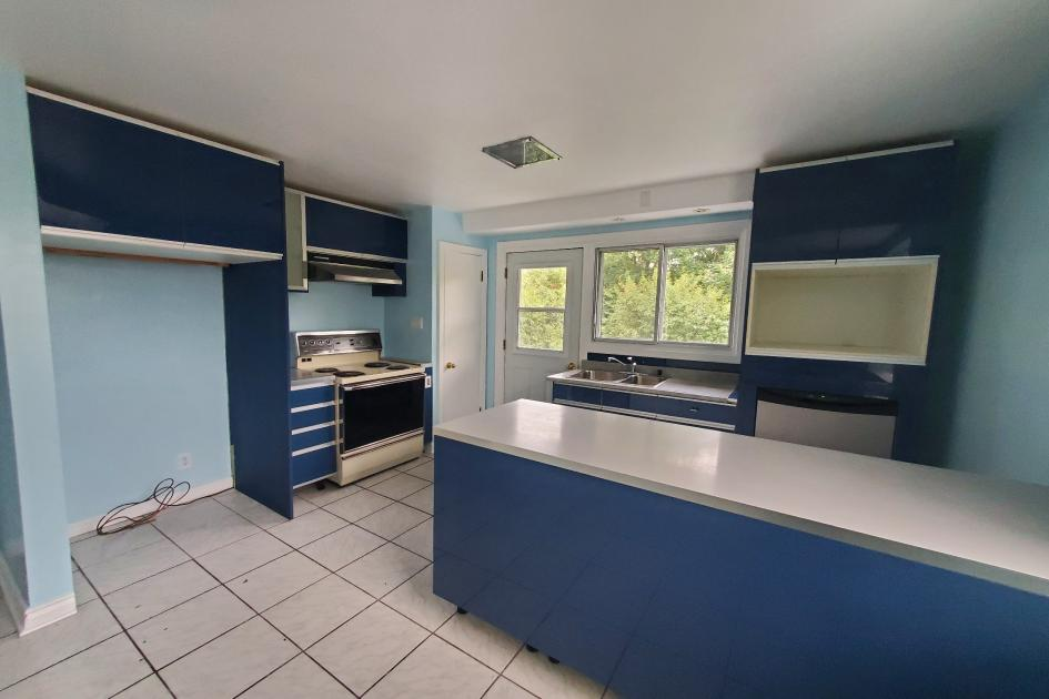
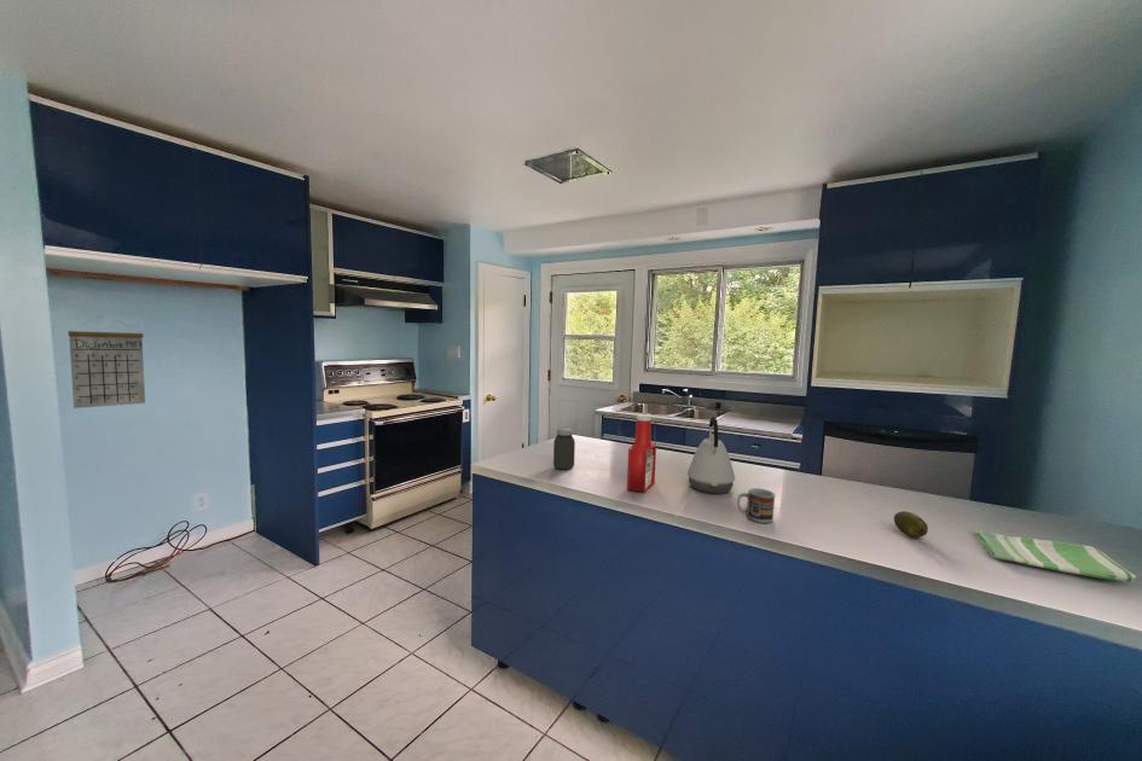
+ jar (563, 448)
+ dish towel (1047, 552)
+ soap bottle (642, 451)
+ kettle (712, 452)
+ fruit (910, 524)
+ cup (755, 504)
+ calendar (109, 360)
